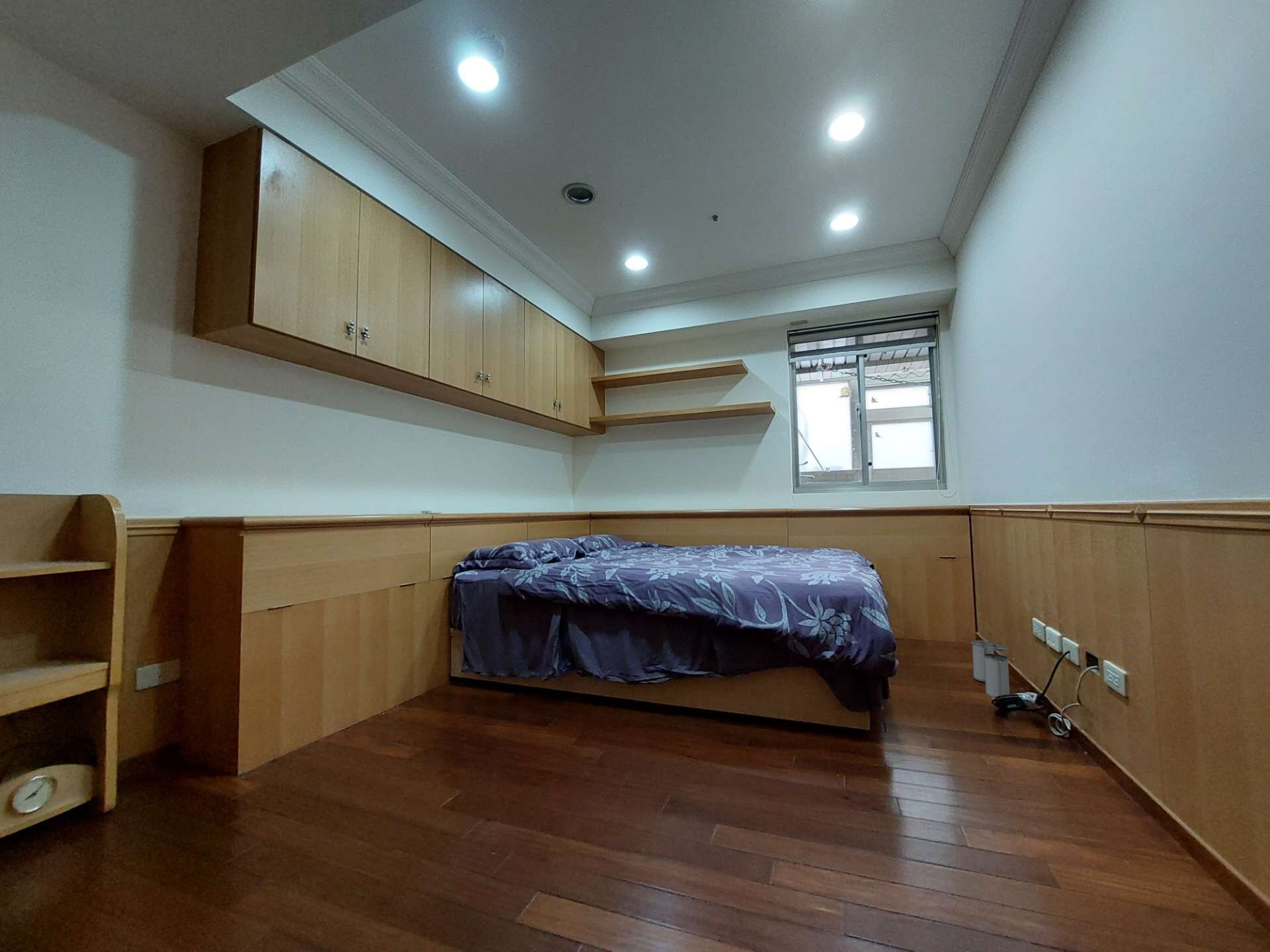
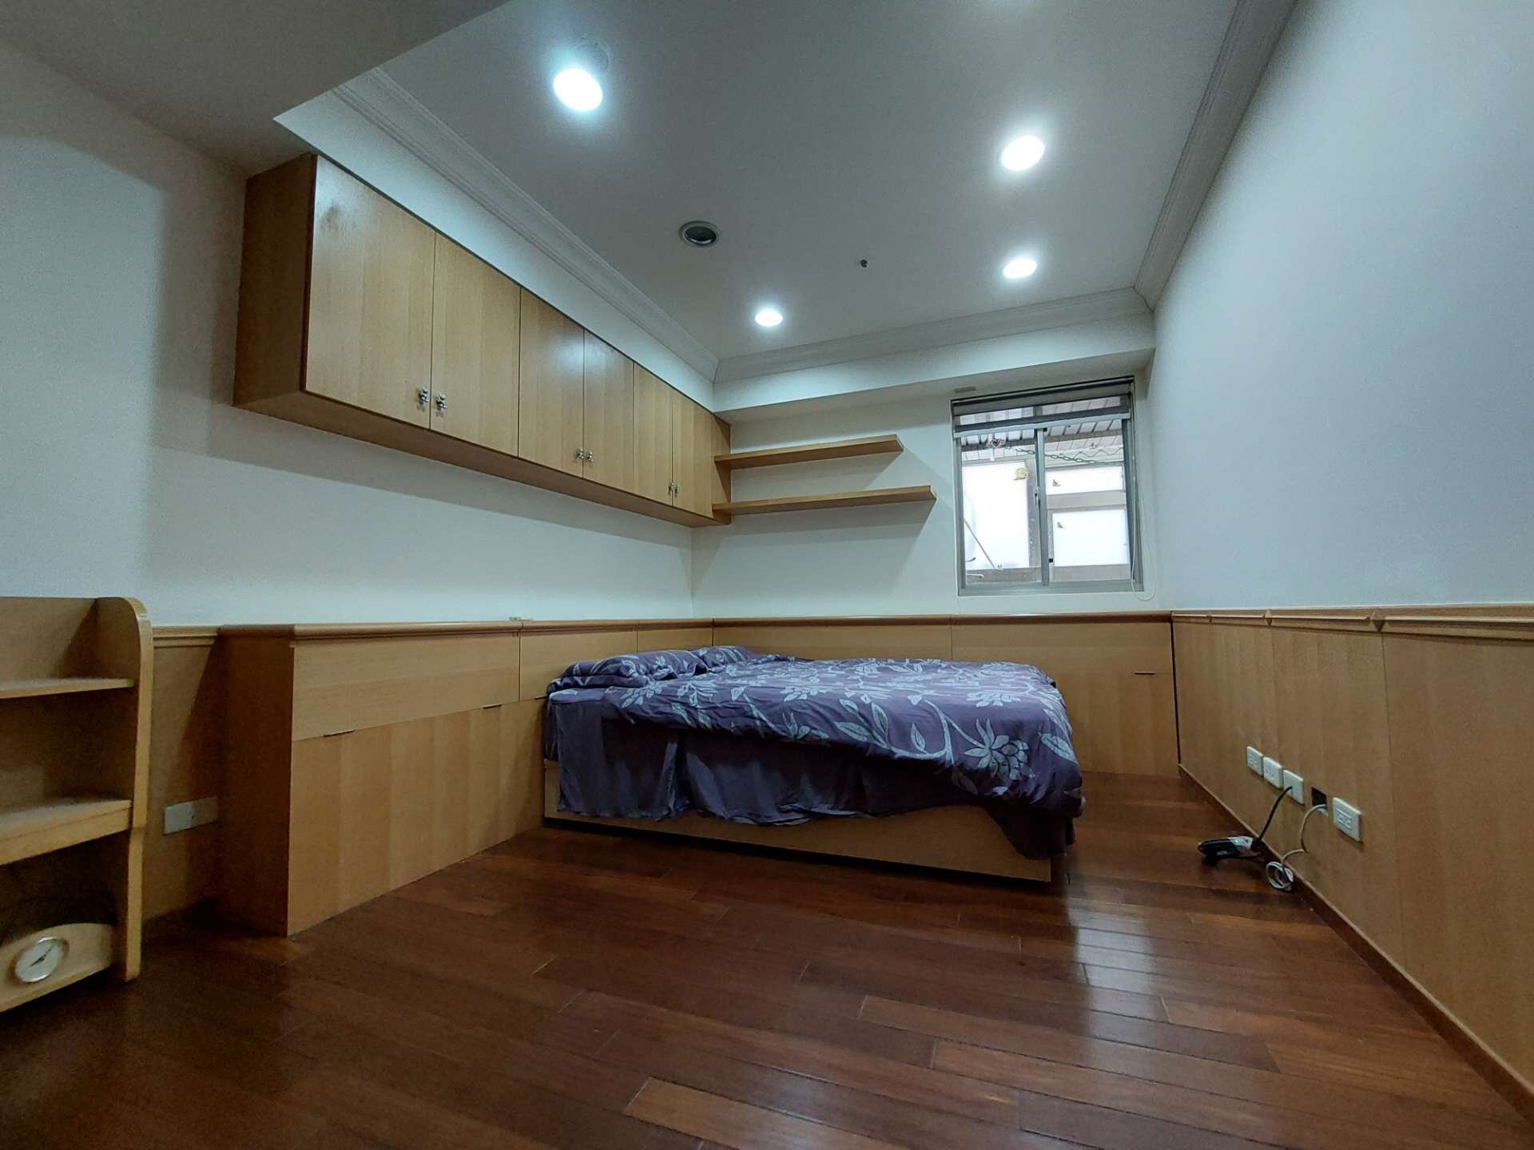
- trash can (990, 662)
